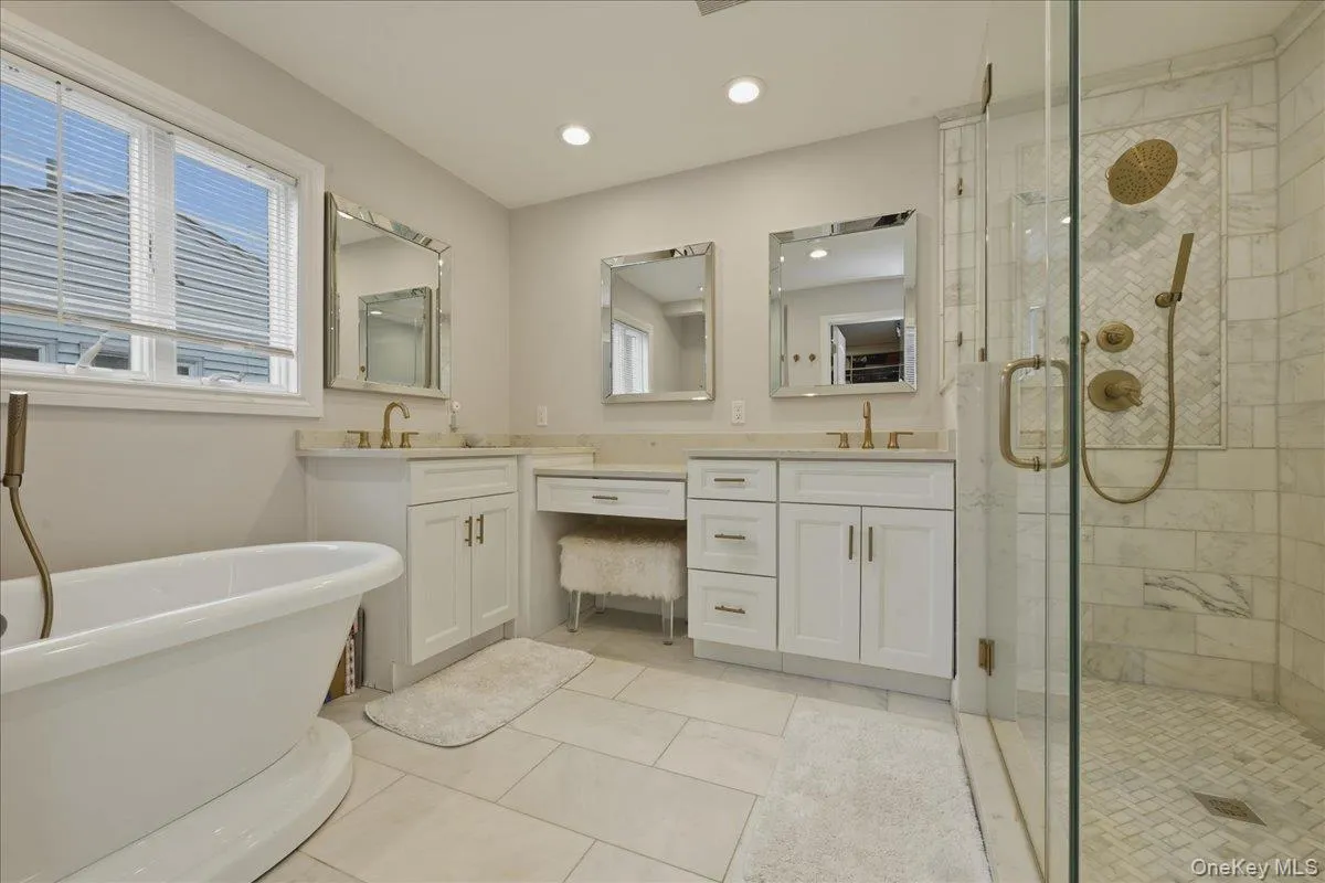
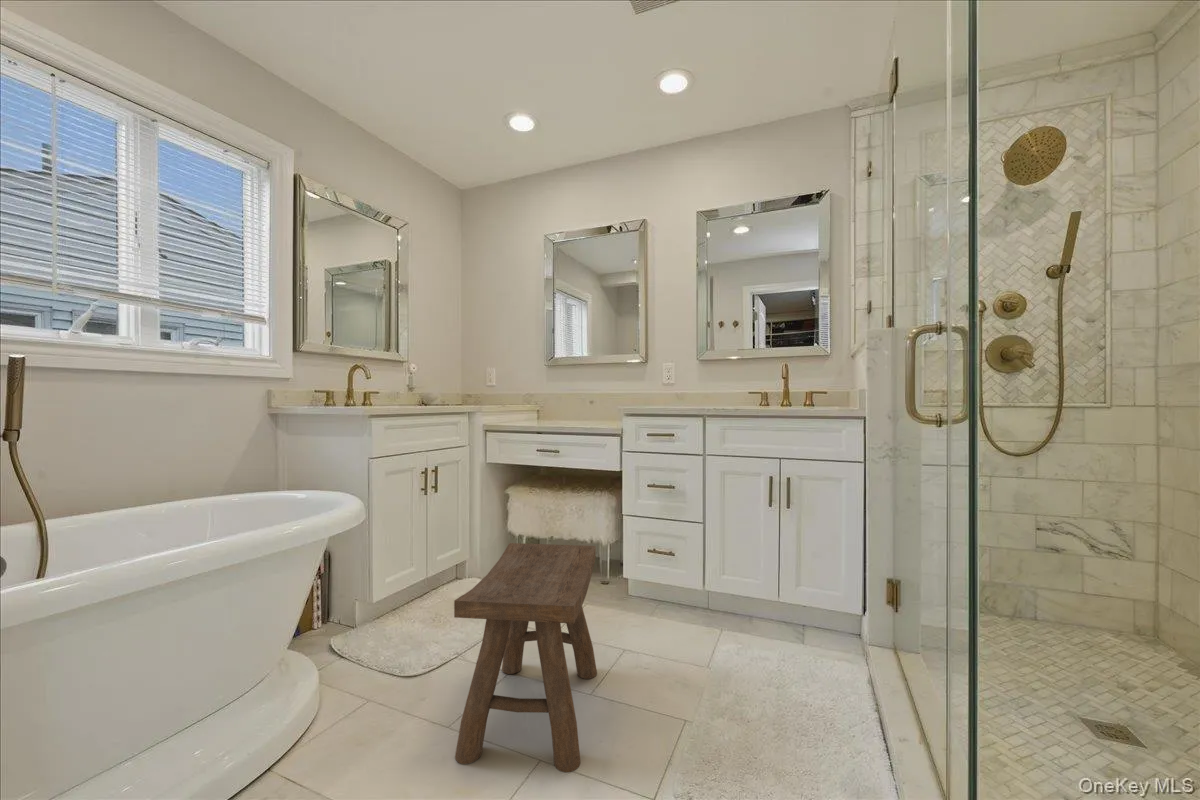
+ stool (535, 638)
